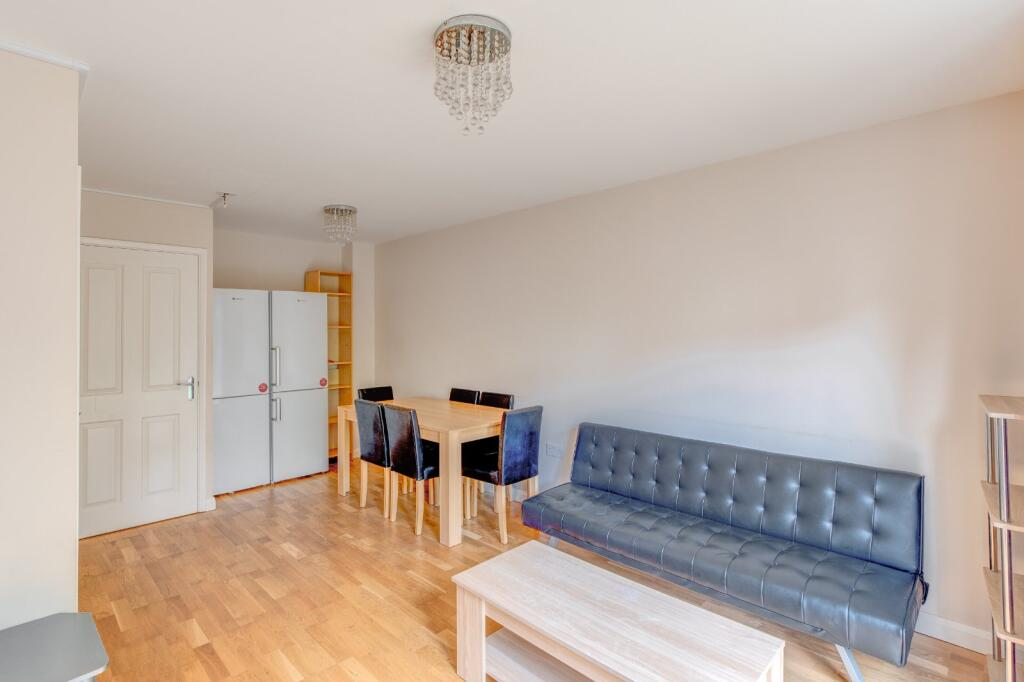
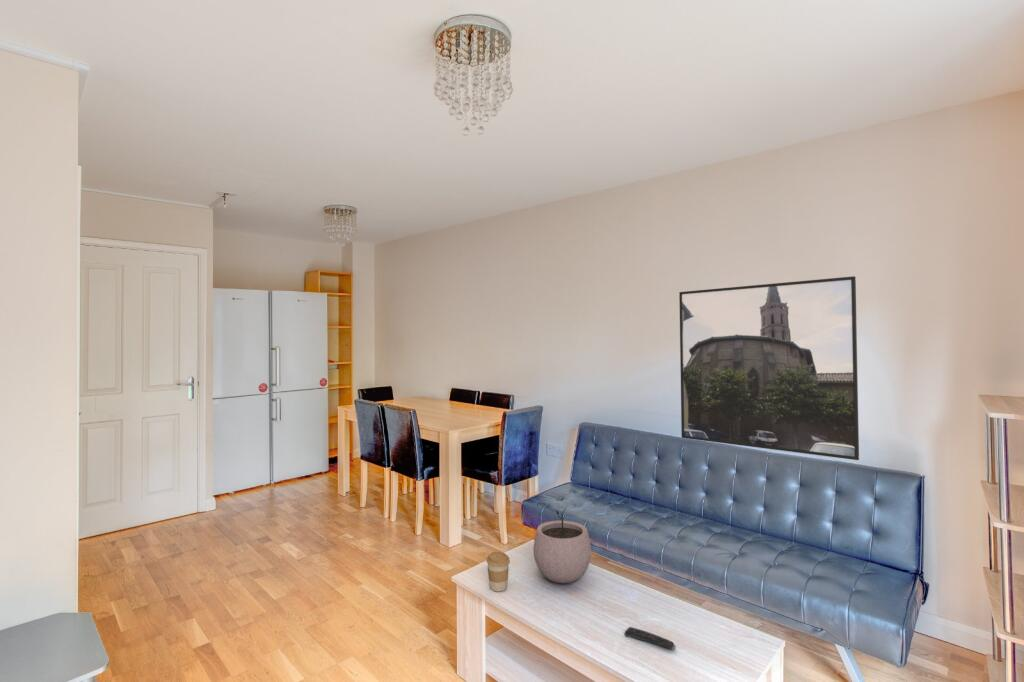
+ remote control (650, 638)
+ plant pot (562, 543)
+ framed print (758, 366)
+ coffee cup (498, 570)
